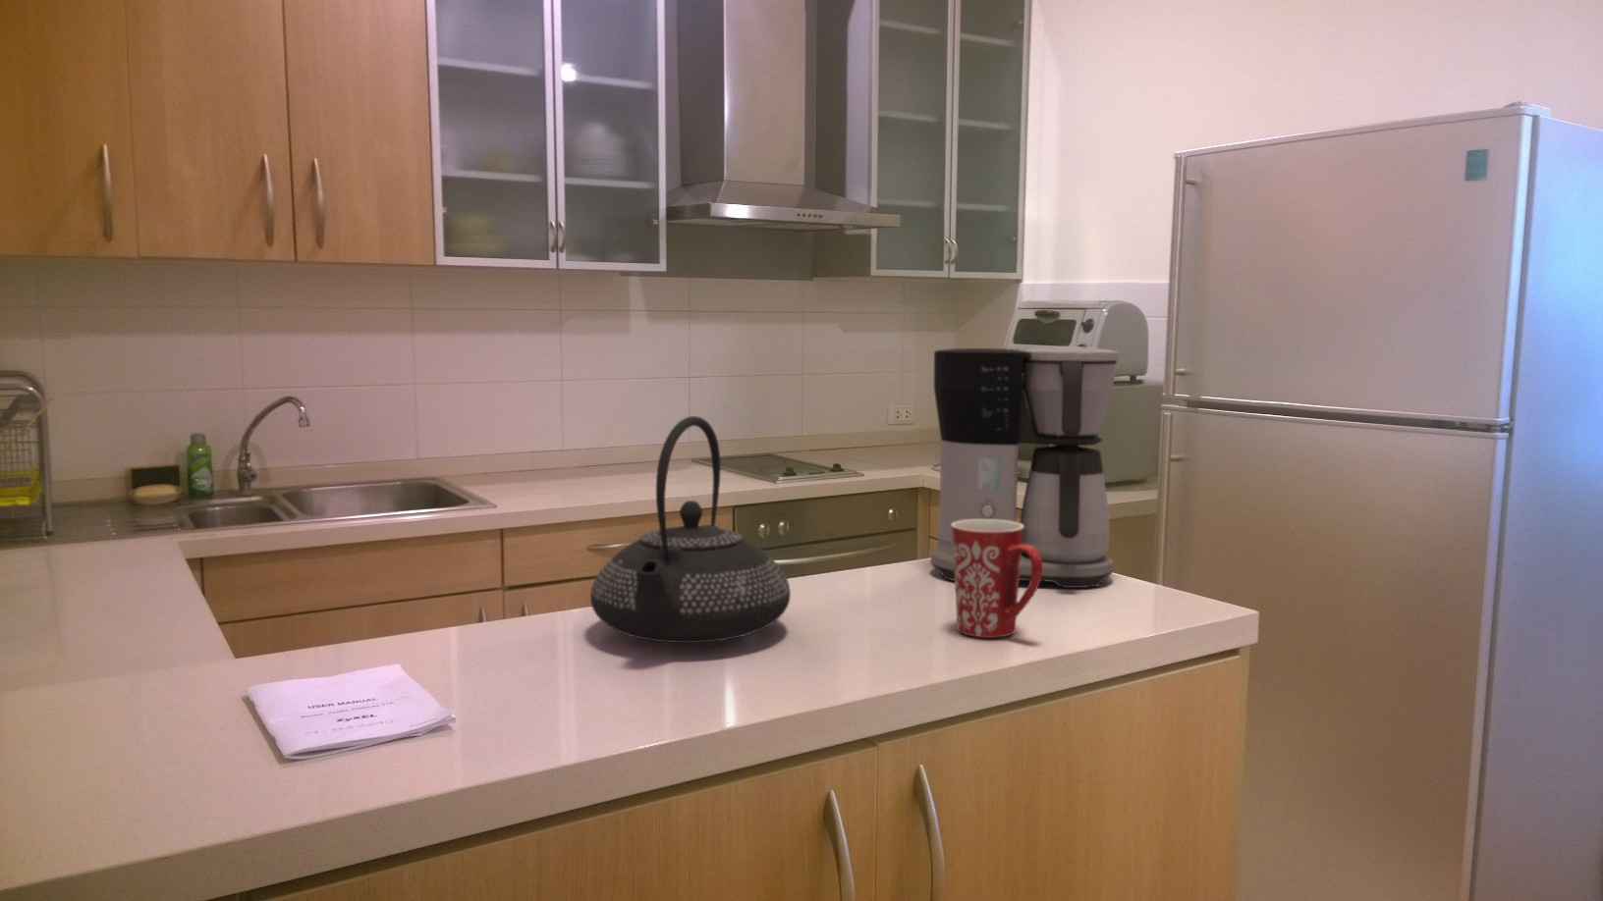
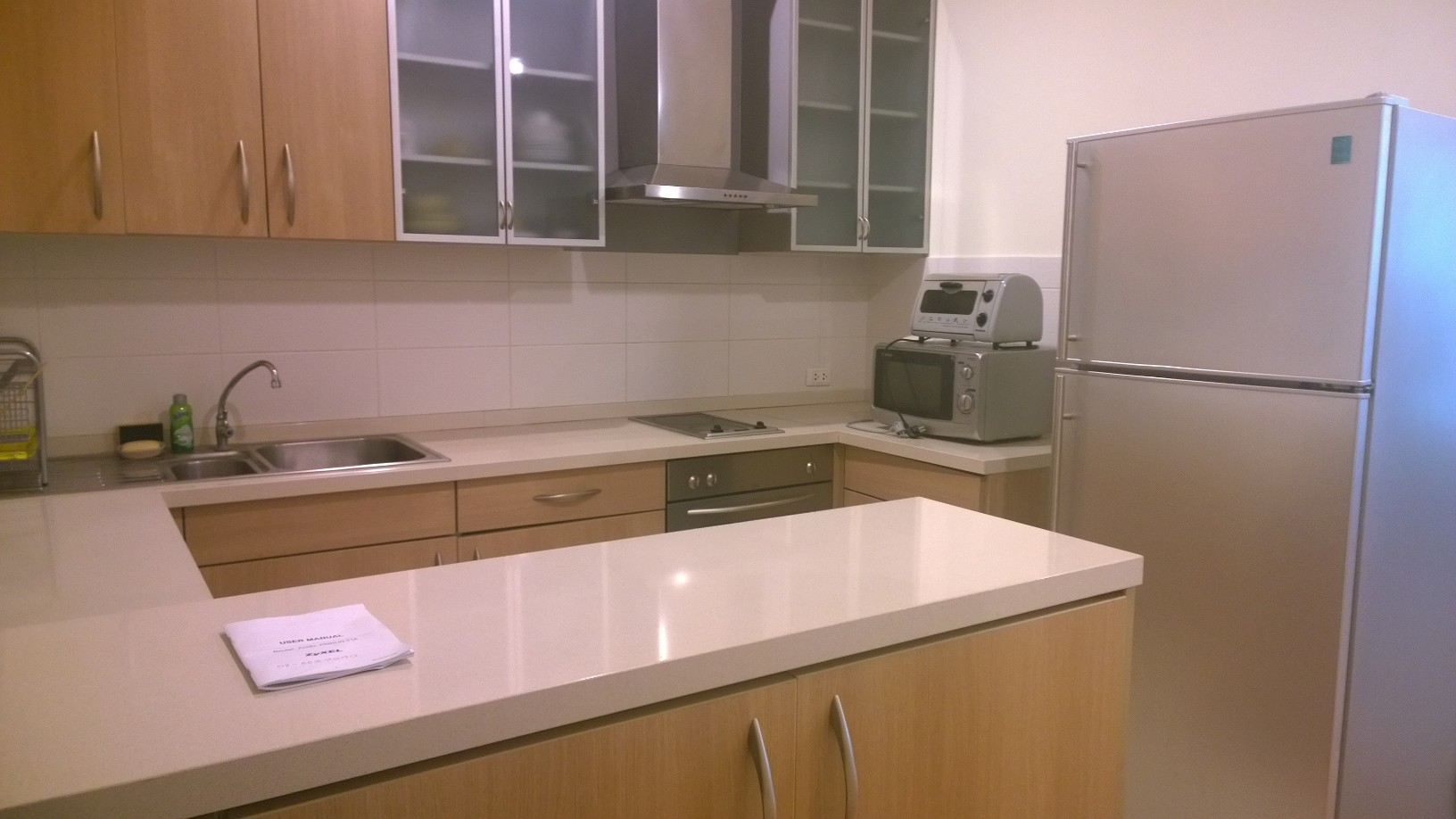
- teapot (687, 526)
- mug (997, 580)
- coffee maker (1016, 463)
